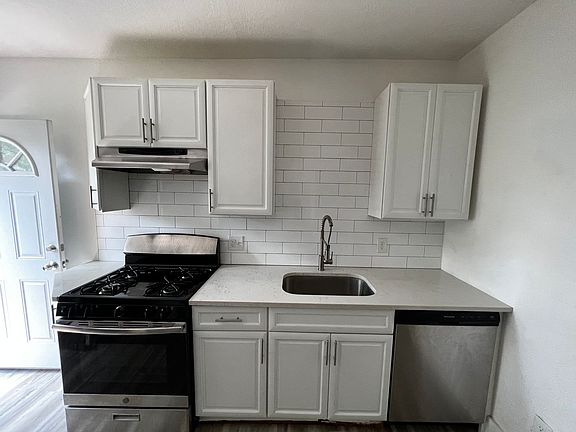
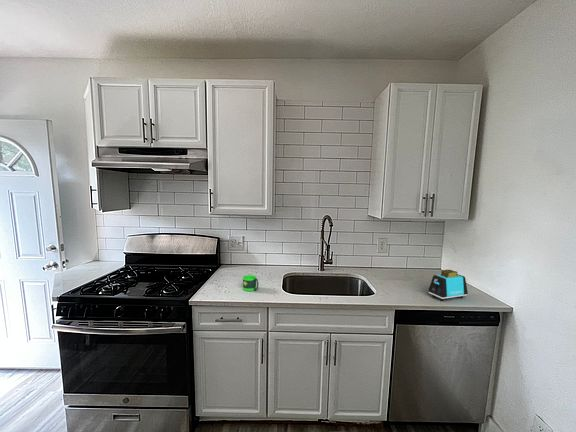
+ toaster (448, 283)
+ mug (251, 283)
